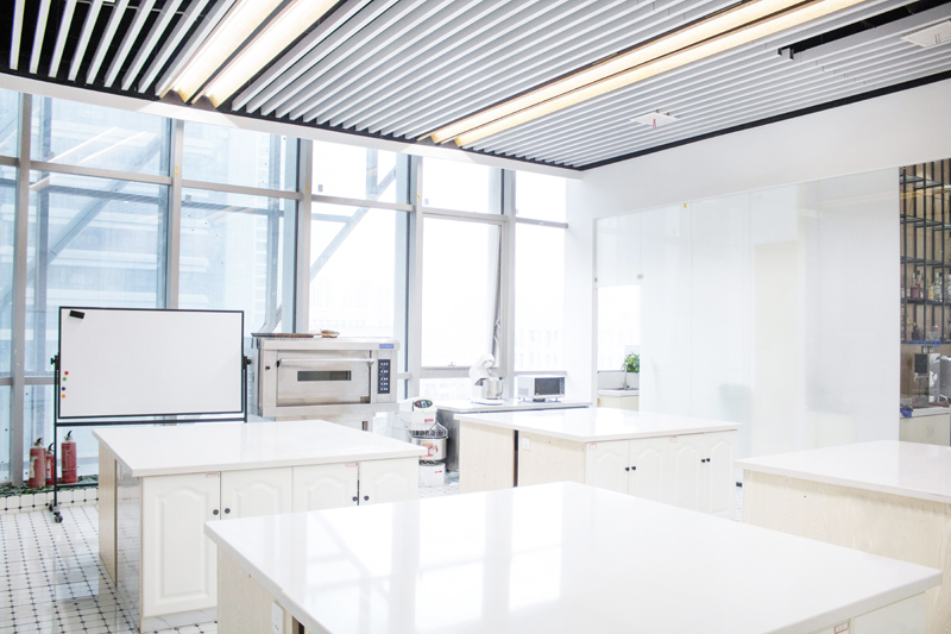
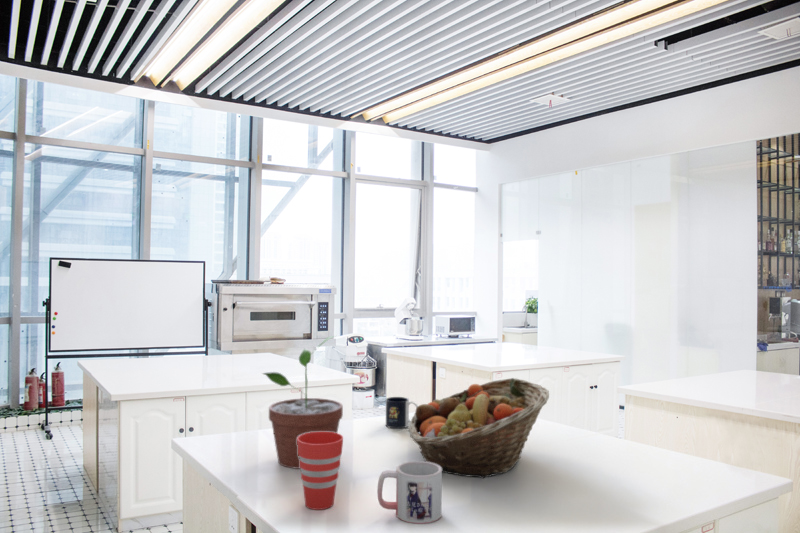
+ fruit basket (476, 421)
+ mug (402, 412)
+ mug (409, 491)
+ cup (319, 470)
+ potted plant (306, 397)
